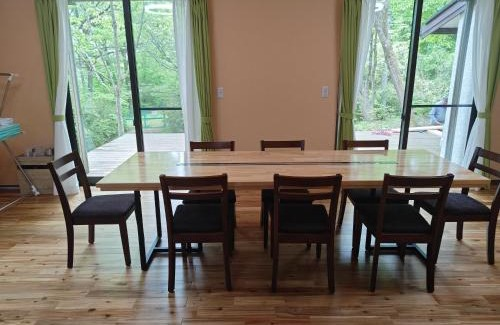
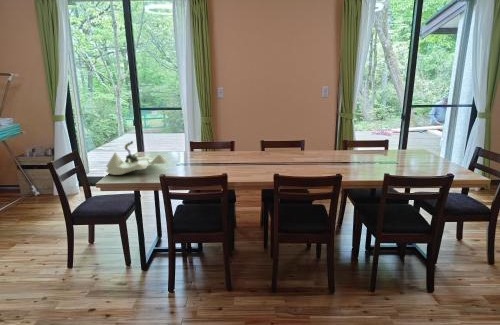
+ flower arrangement (137, 156)
